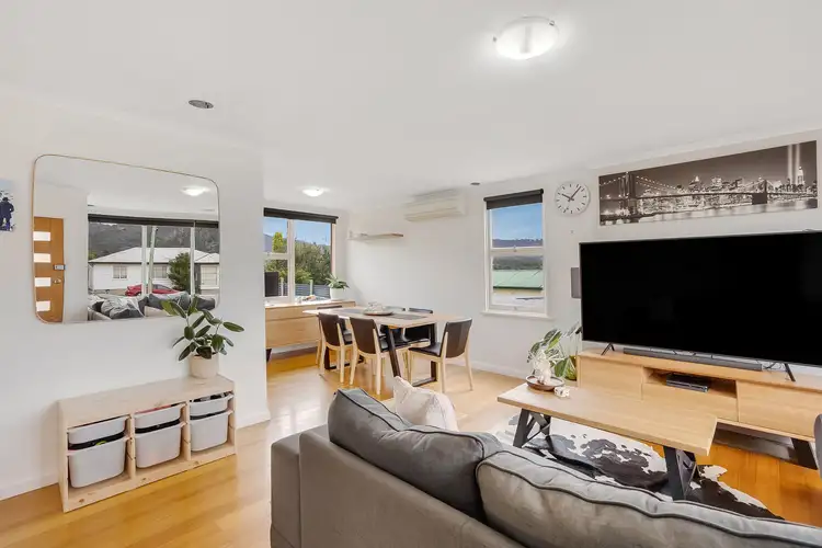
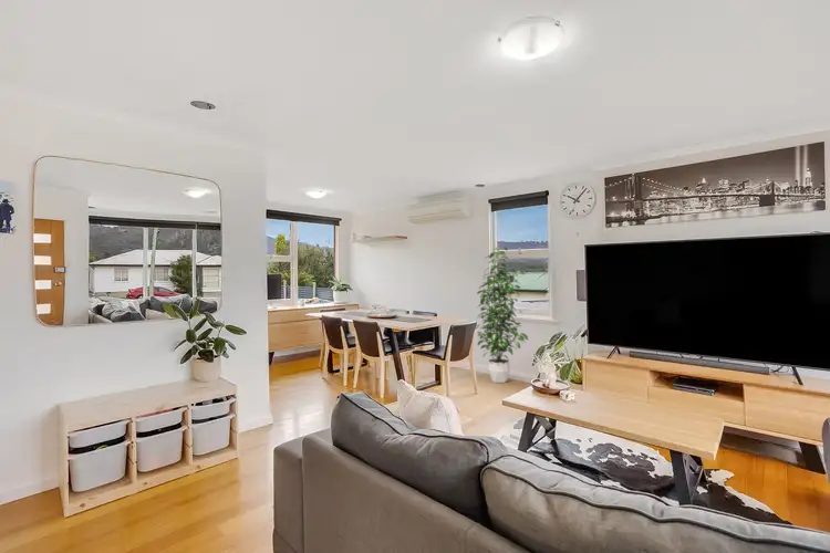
+ indoor plant (499, 313)
